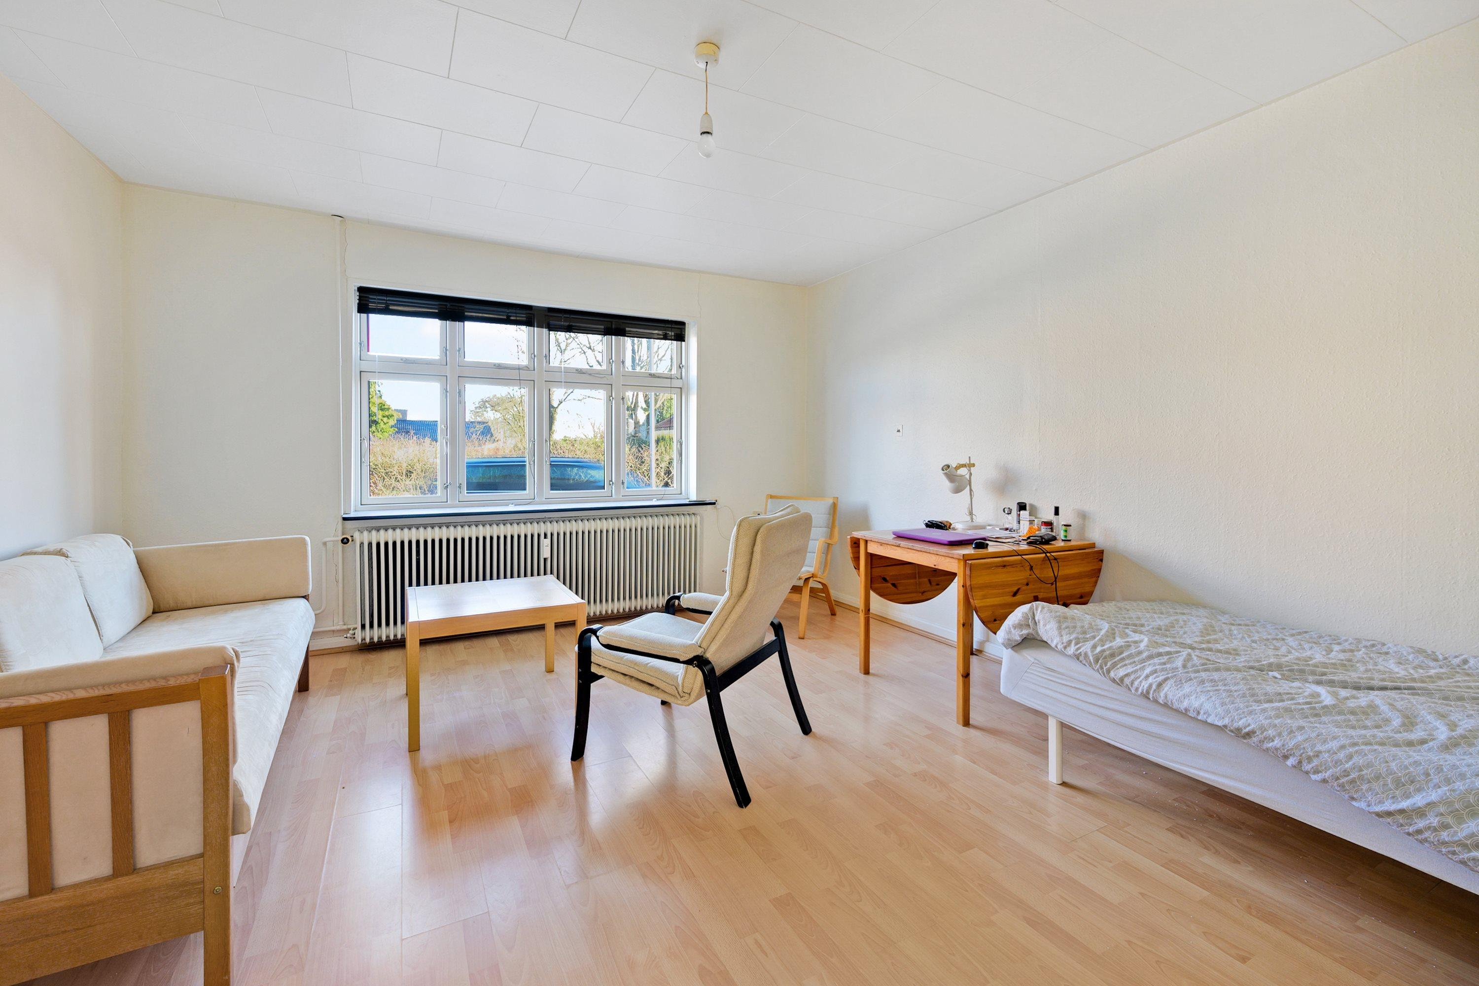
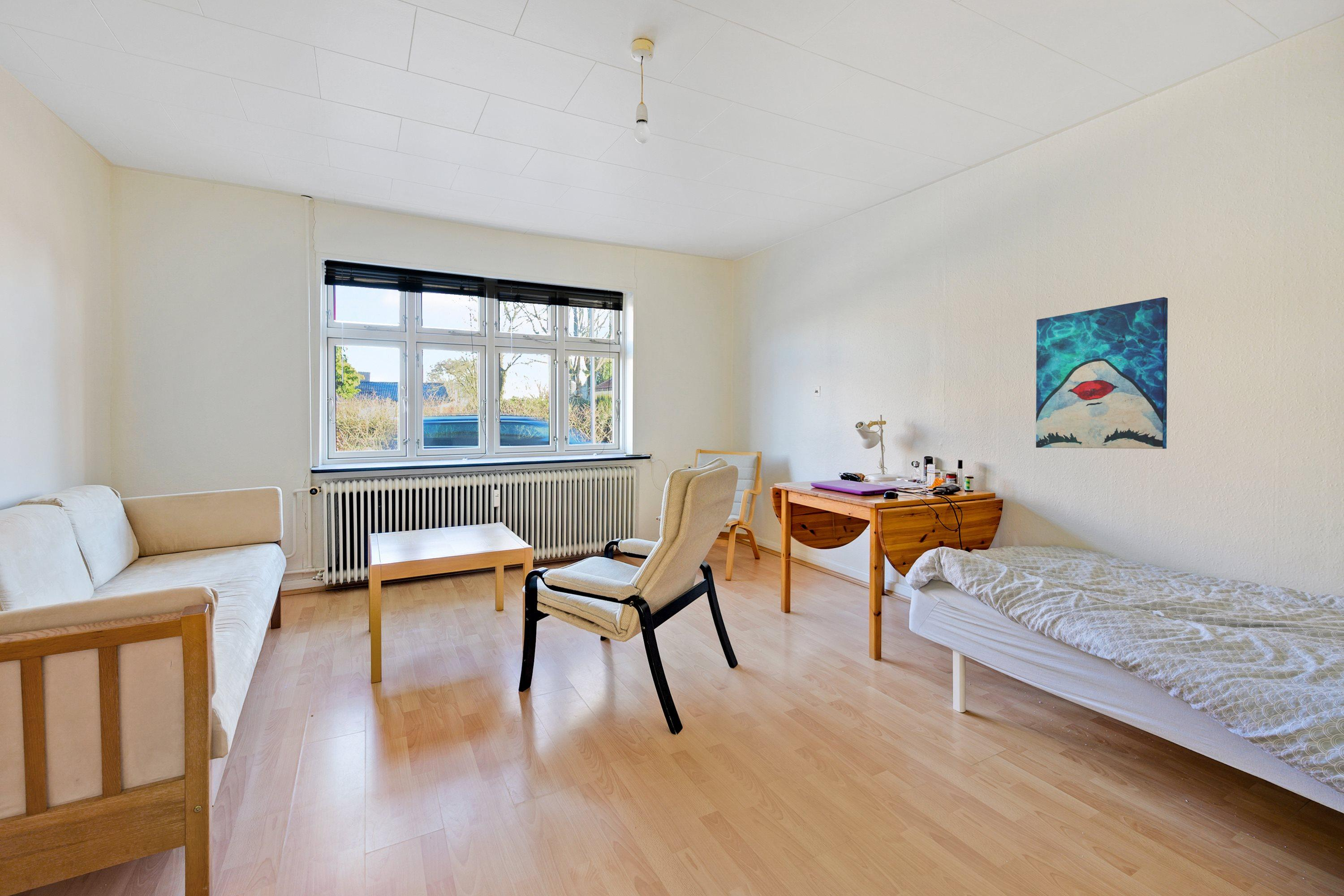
+ wall art (1096, 379)
